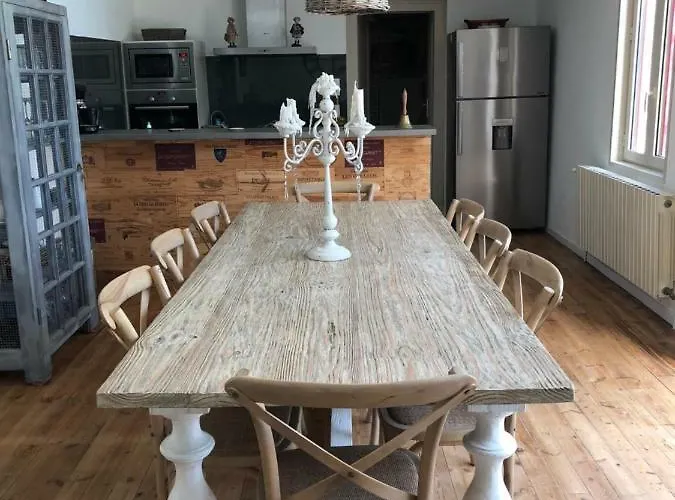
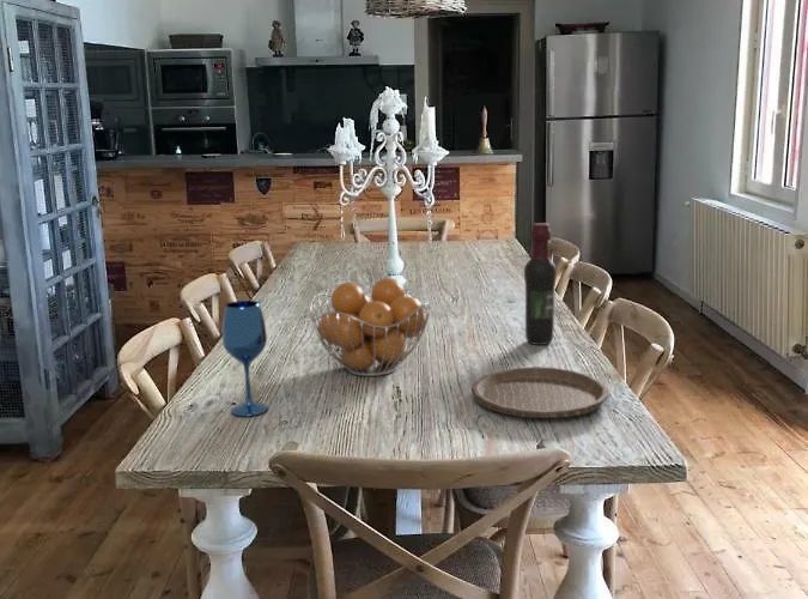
+ fruit basket (370, 325)
+ wineglass (245, 357)
+ wine bottle (540, 283)
+ plate (539, 392)
